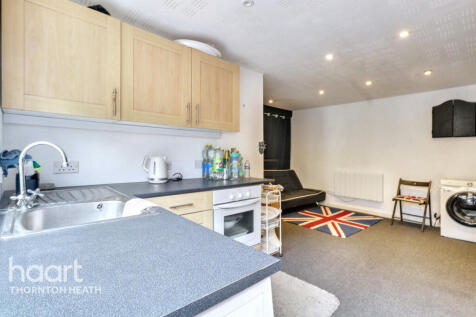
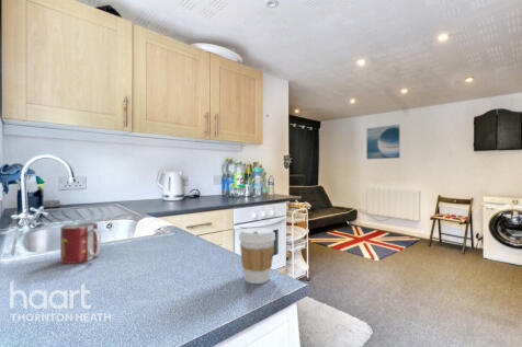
+ mug (83, 242)
+ coffee cup (257, 253)
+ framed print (382, 142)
